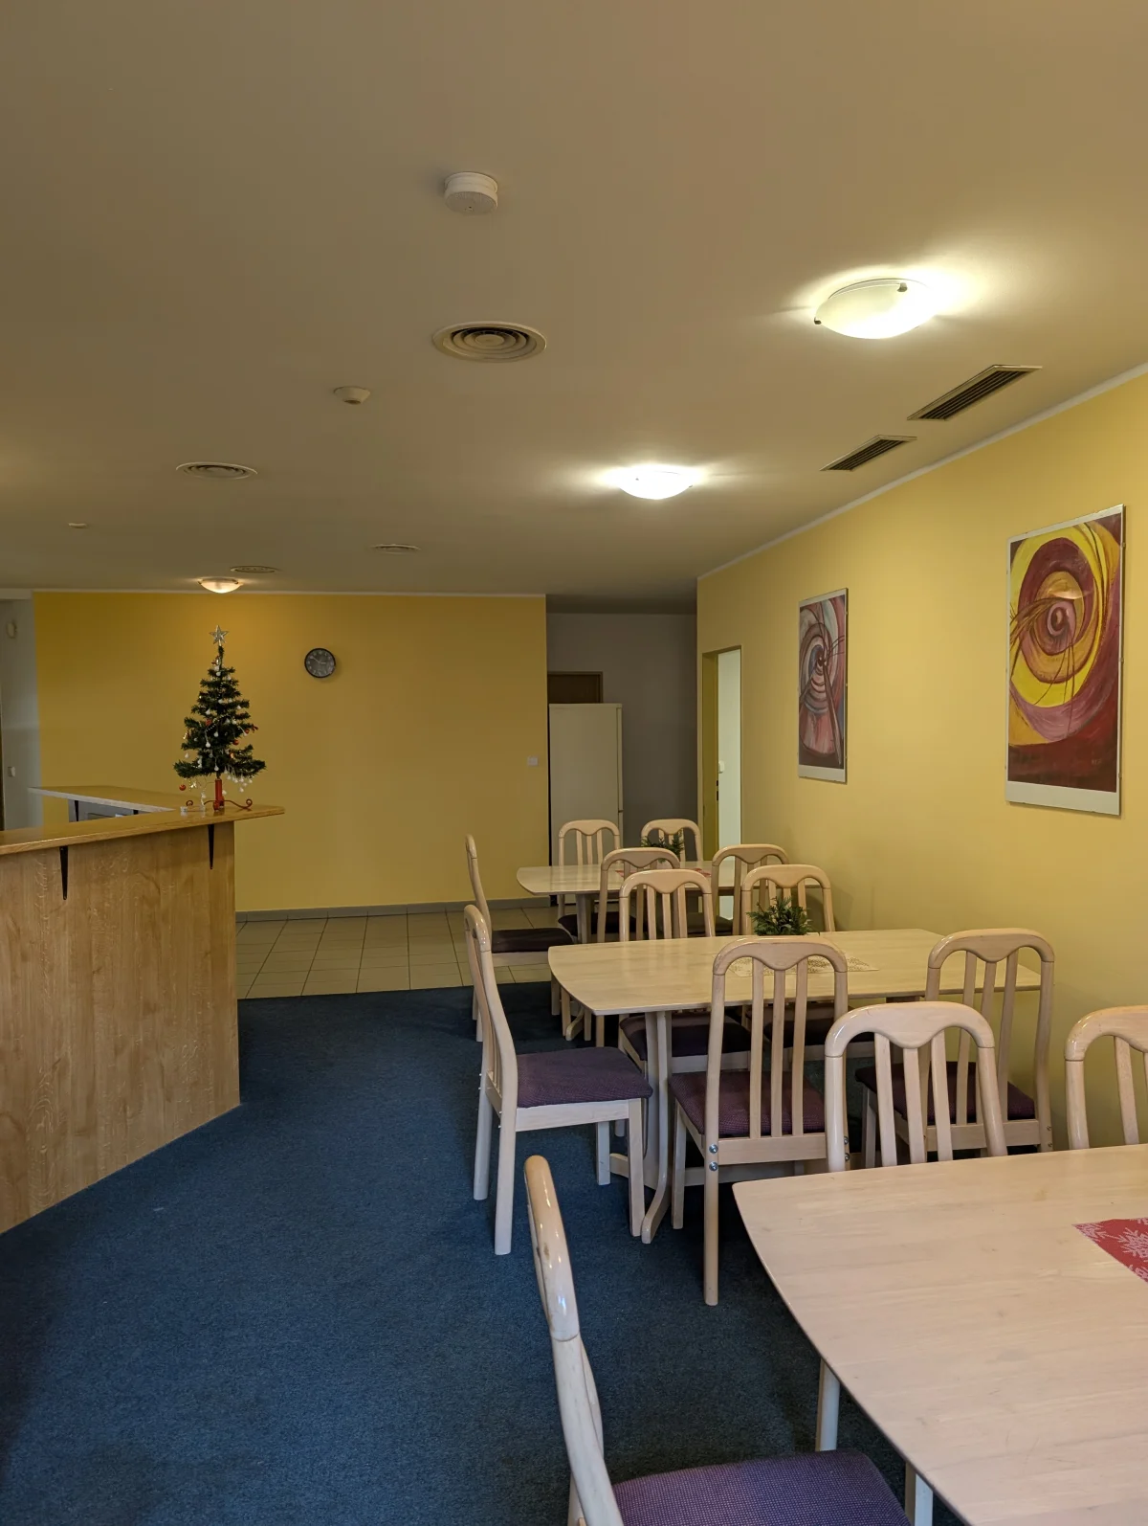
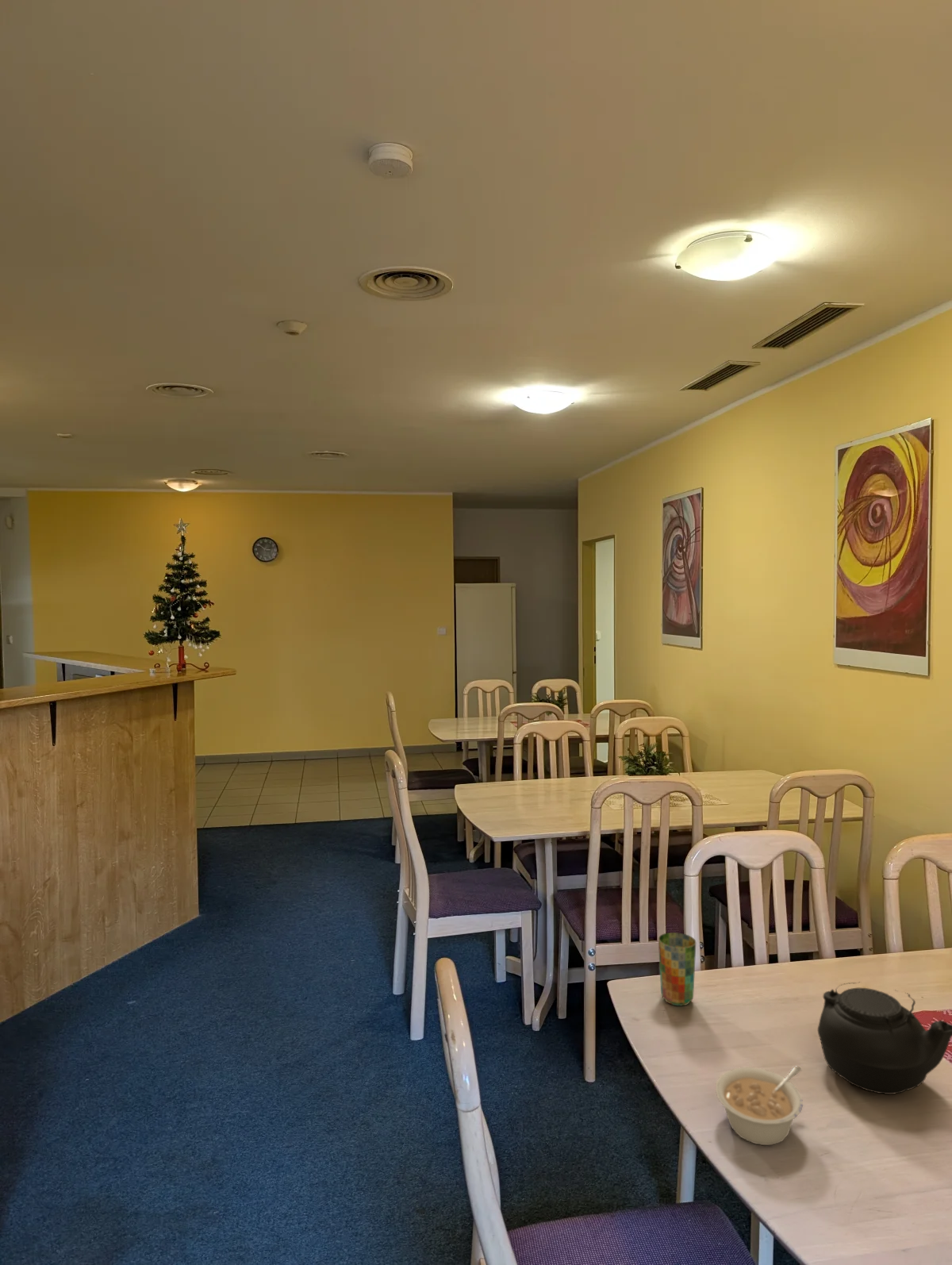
+ cup (677, 969)
+ legume (758, 1103)
+ teapot (884, 1042)
